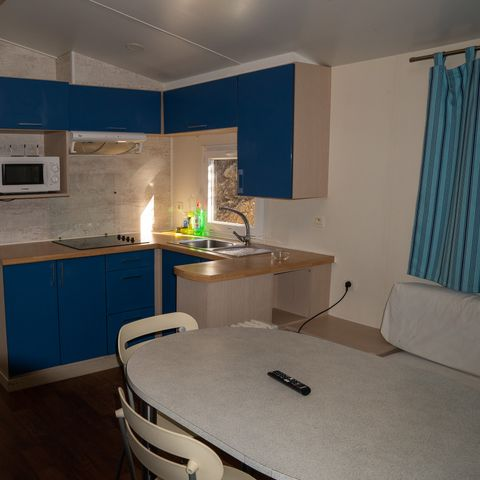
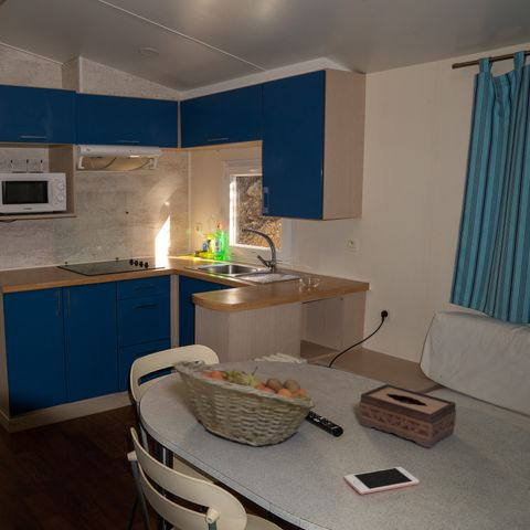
+ tissue box (406, 413)
+ fruit basket (243, 394)
+ cell phone (381, 479)
